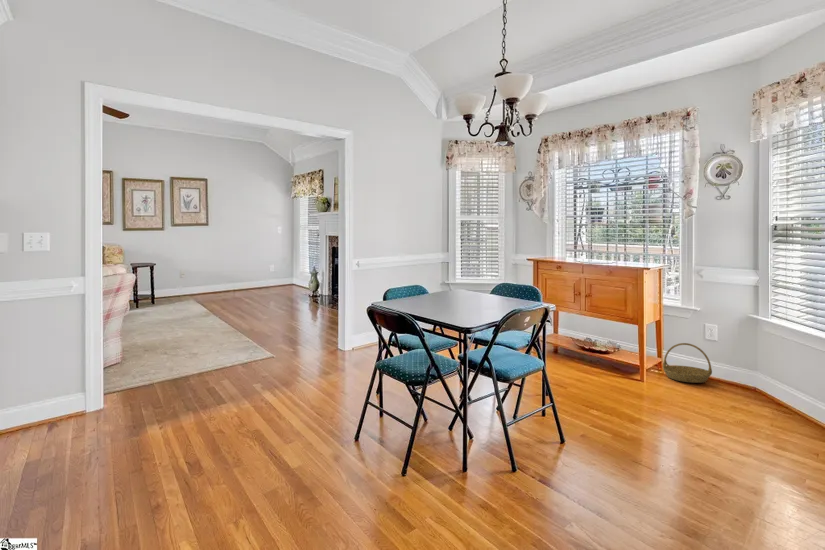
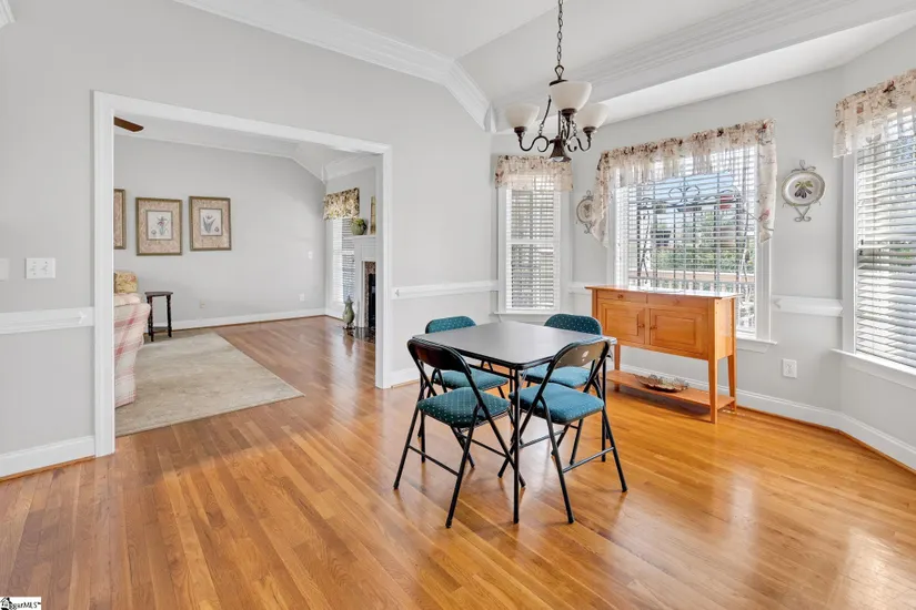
- basket (686, 366)
